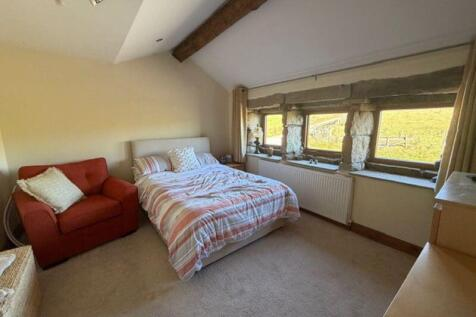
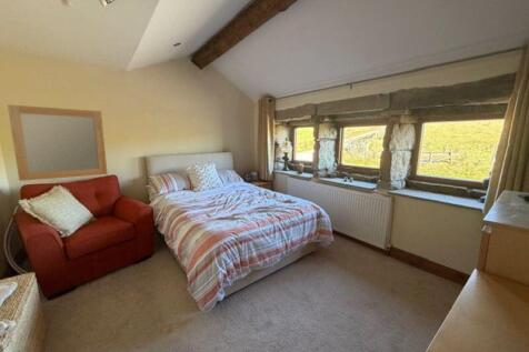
+ home mirror (62, 143)
